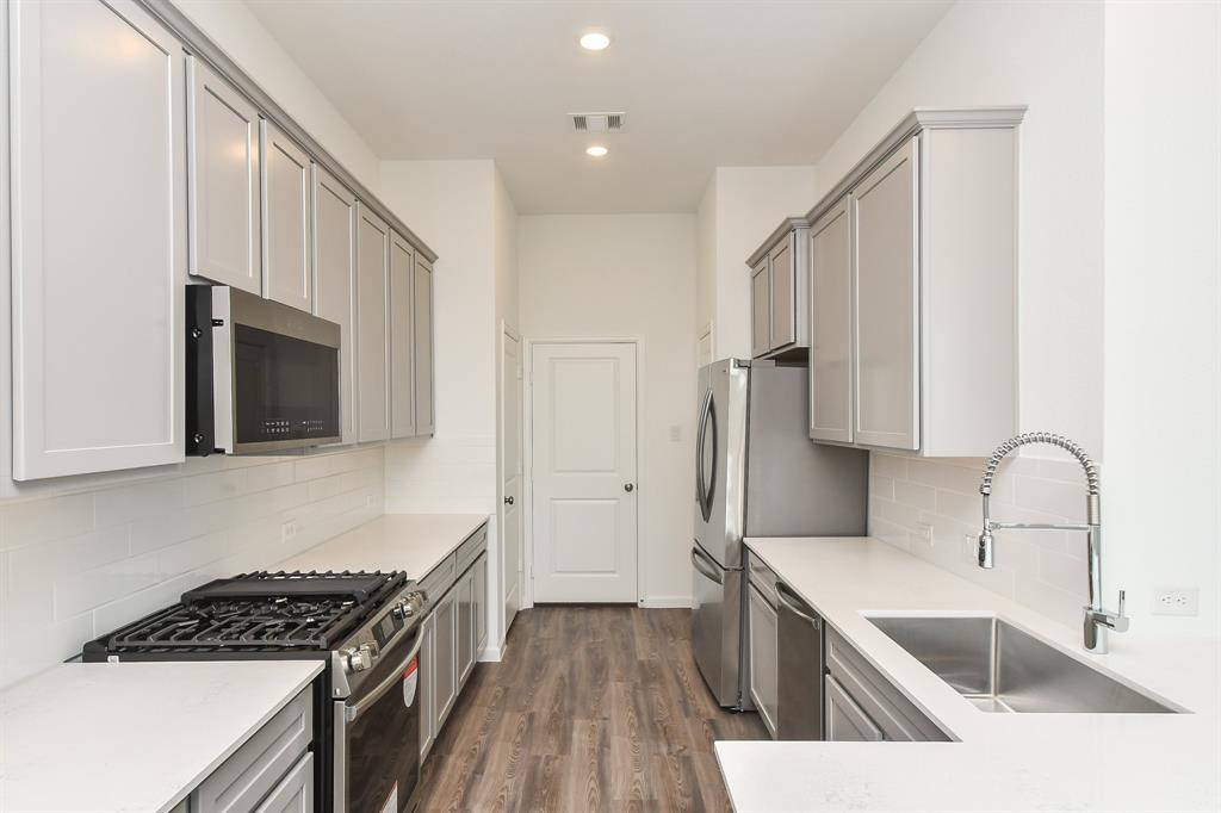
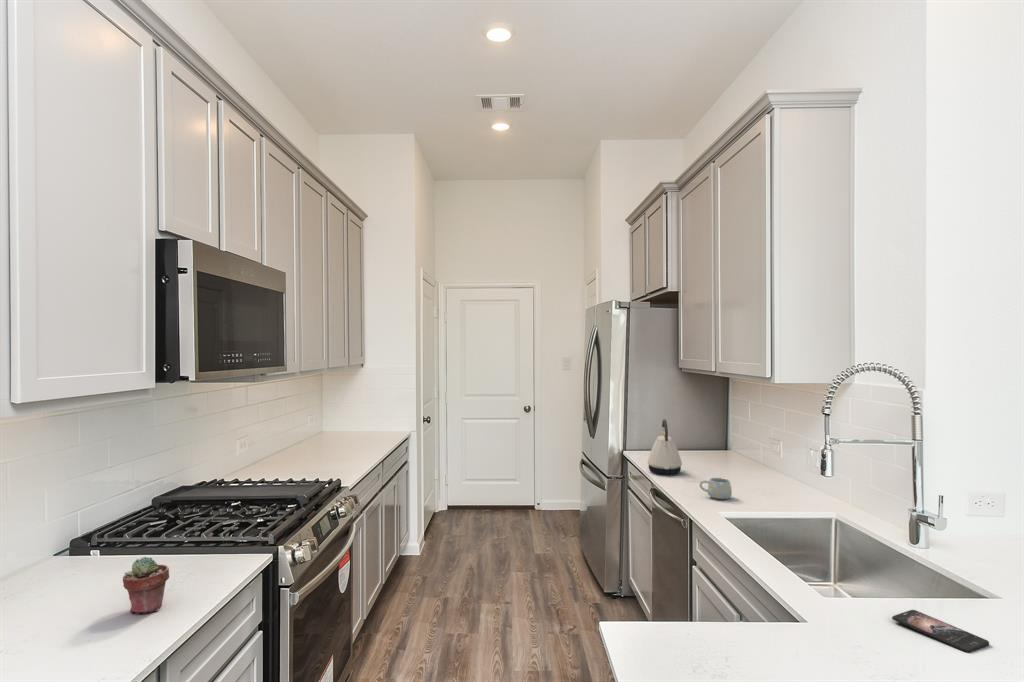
+ potted succulent (146, 582)
+ mug (715, 488)
+ smartphone (938, 630)
+ kettle (664, 445)
